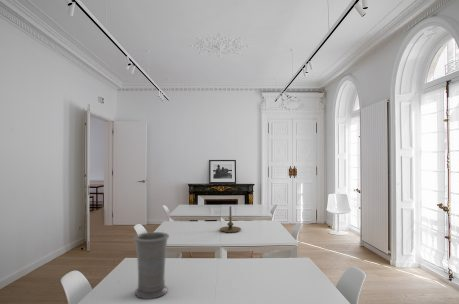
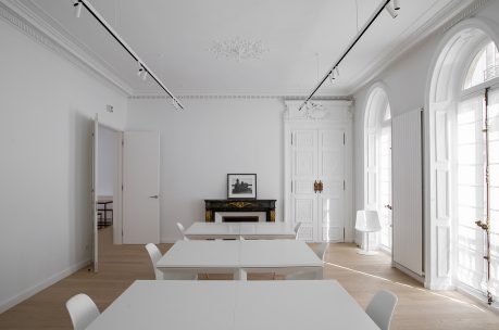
- vase (151, 263)
- candle holder (230, 218)
